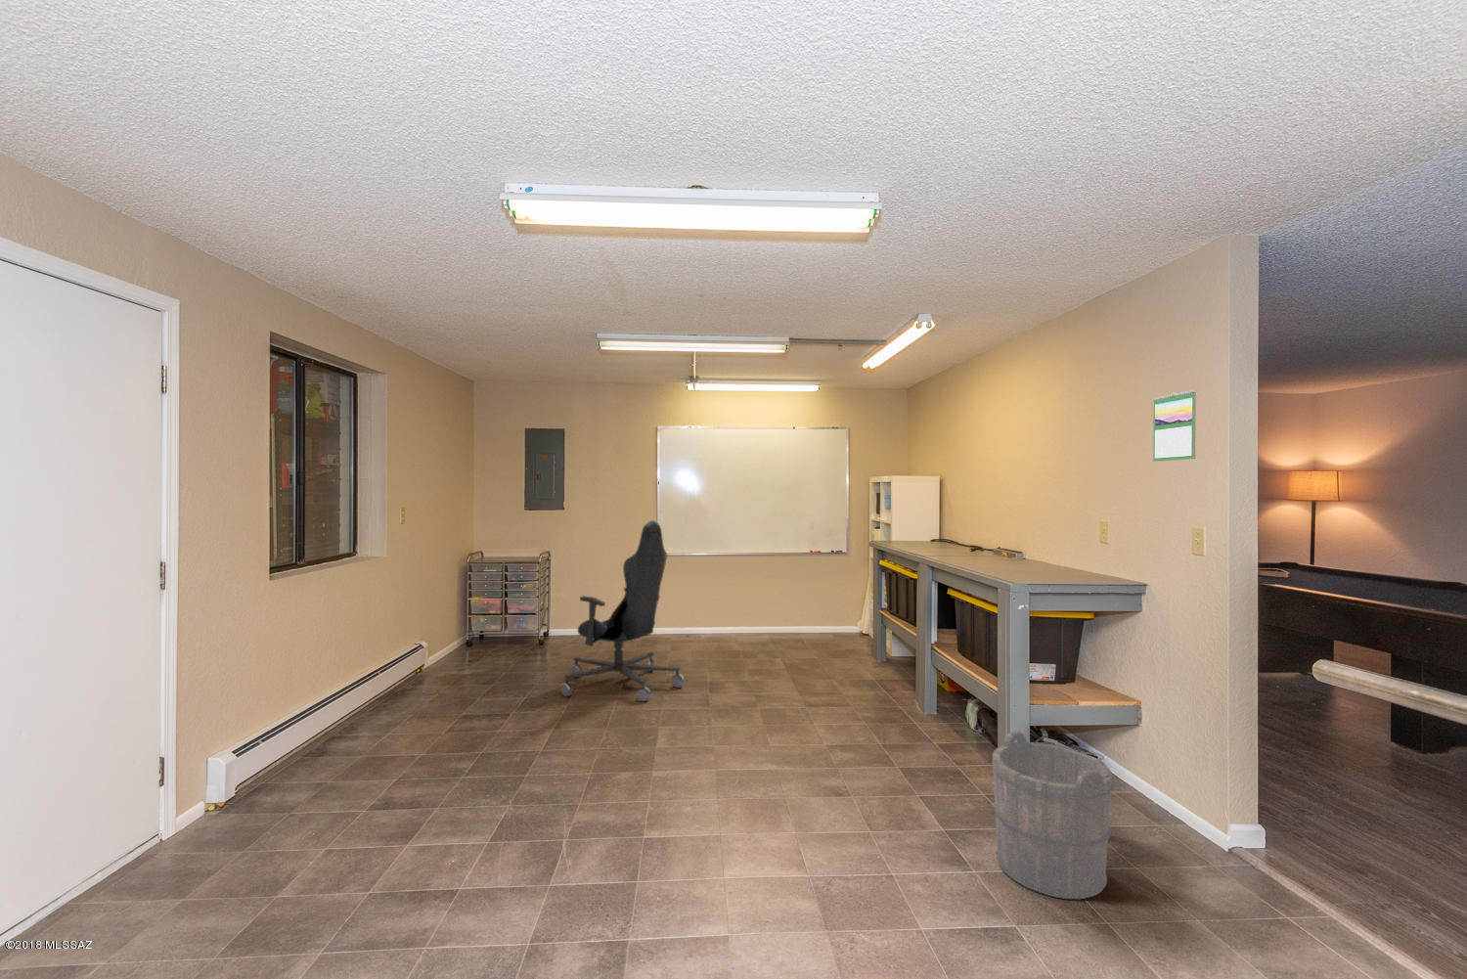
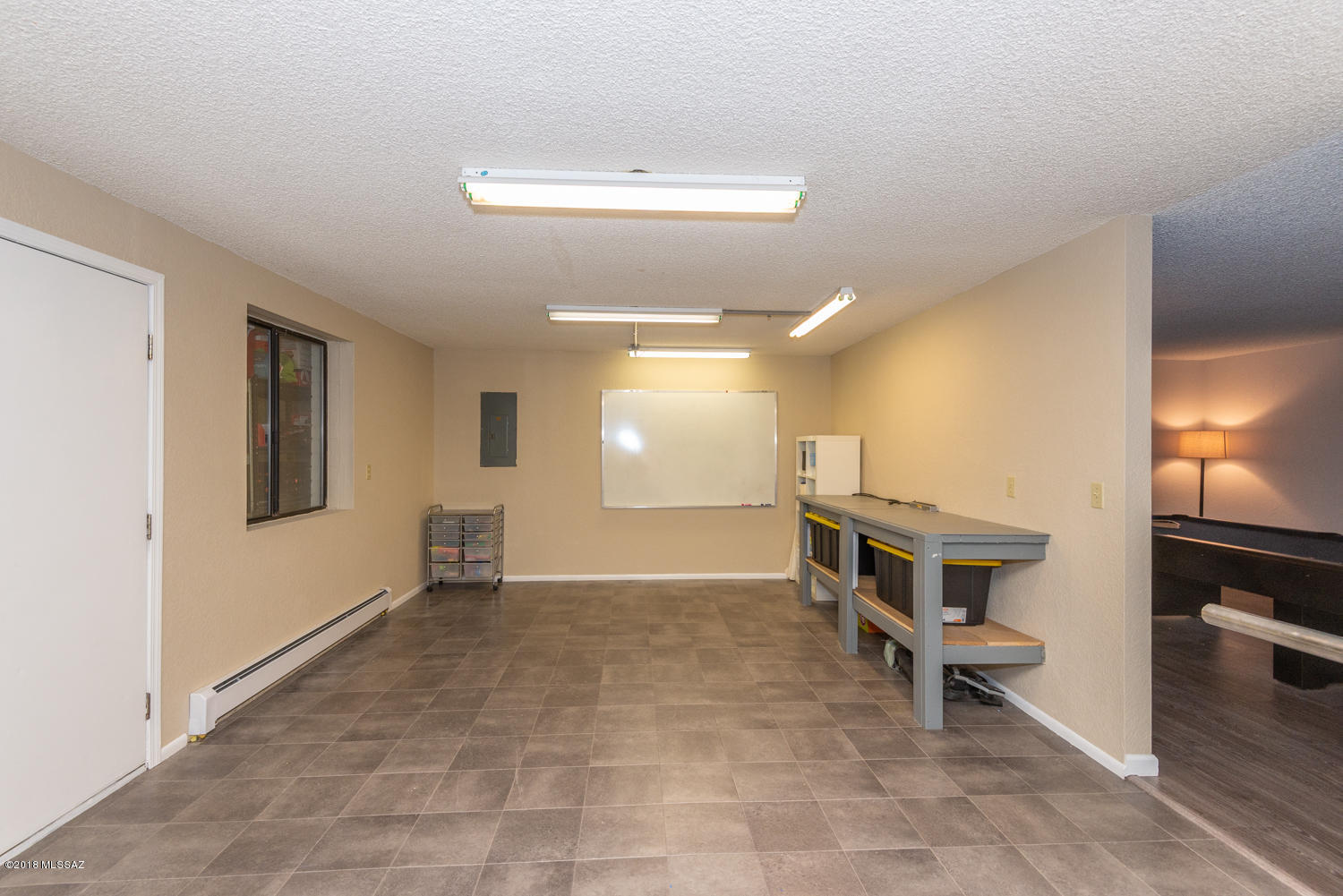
- bucket (1053, 807)
- calendar (1173, 426)
- office chair (622, 602)
